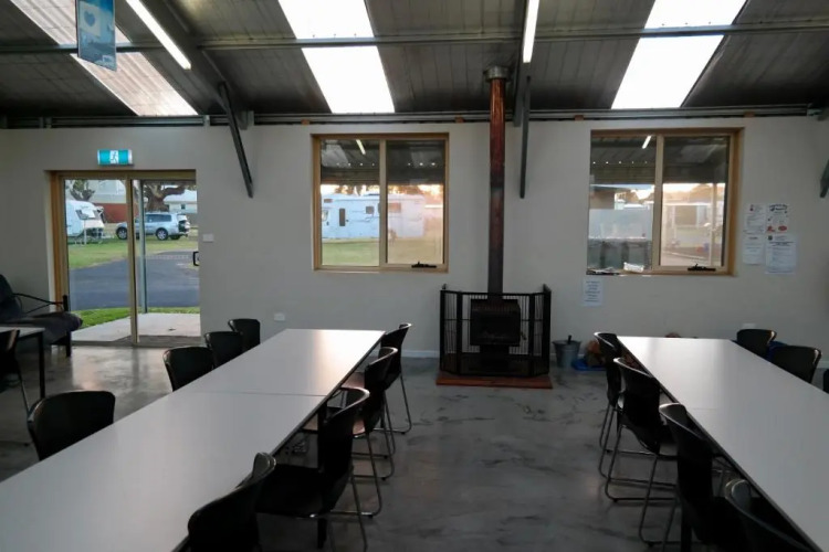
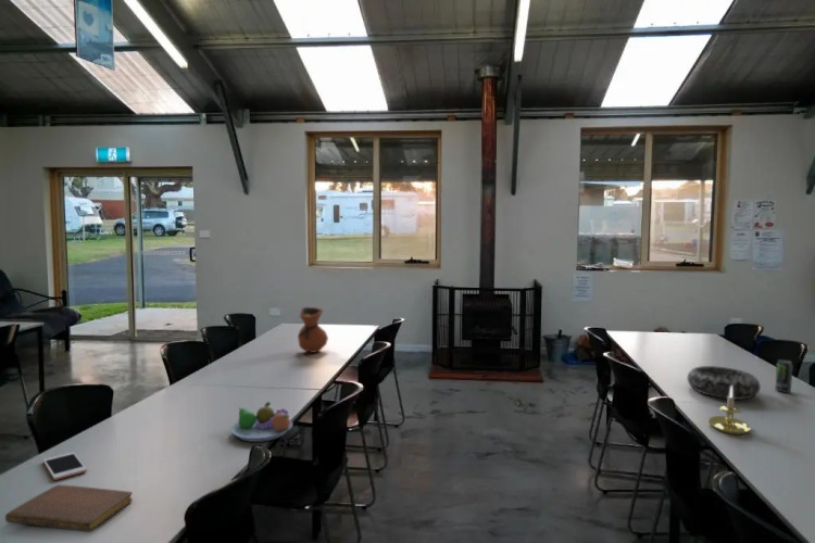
+ fruit bowl (261, 419)
+ decorative bowl (723, 382)
+ vase (312, 330)
+ candle holder (730, 407)
+ cell phone (64, 465)
+ notebook (72, 506)
+ beverage can (783, 376)
